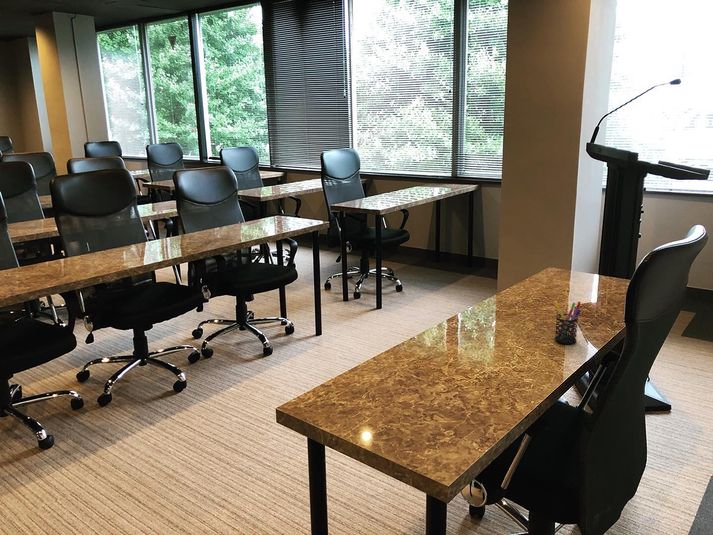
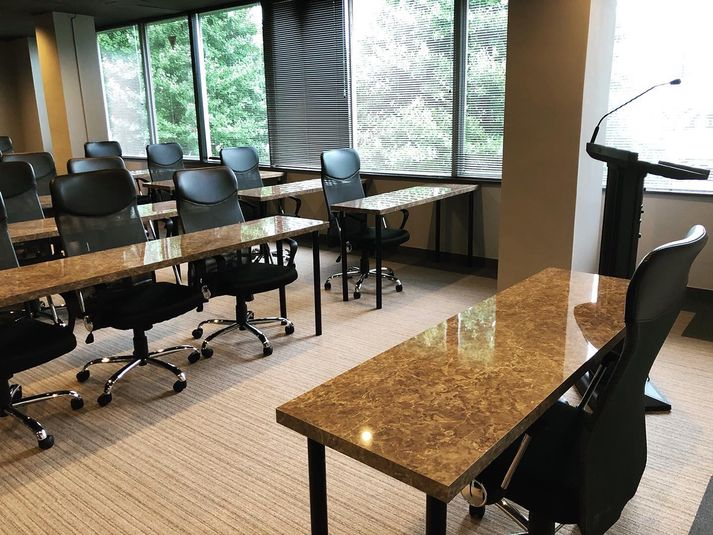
- pen holder (569, 319)
